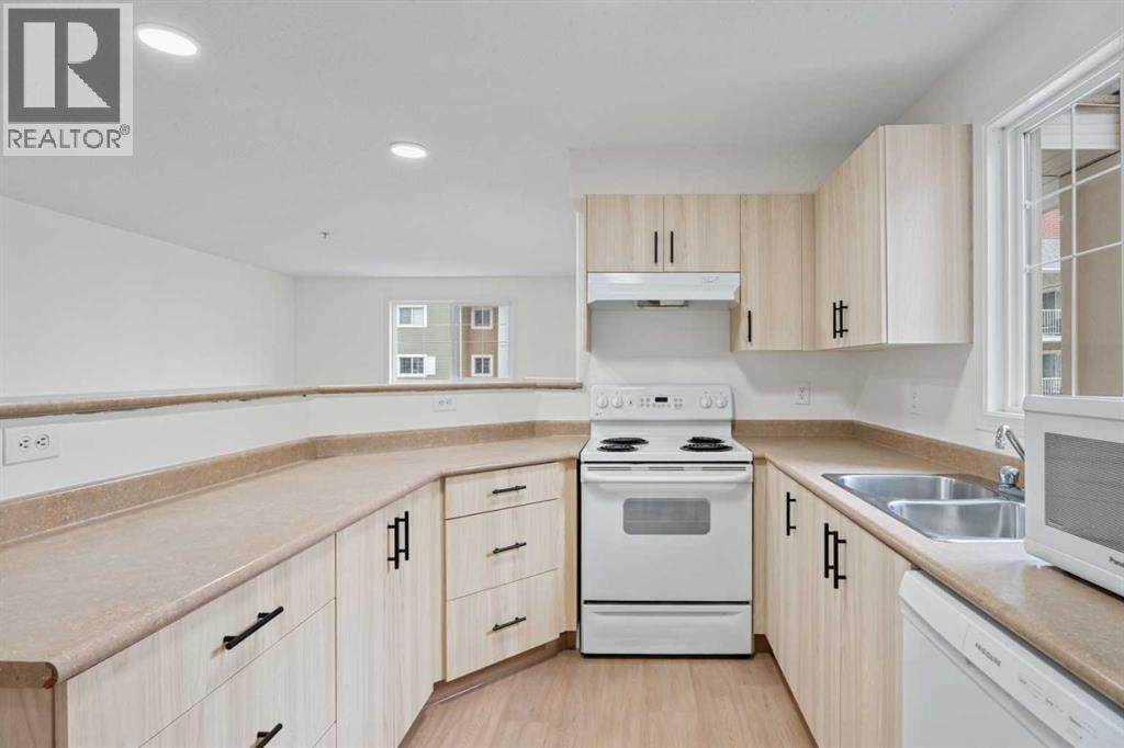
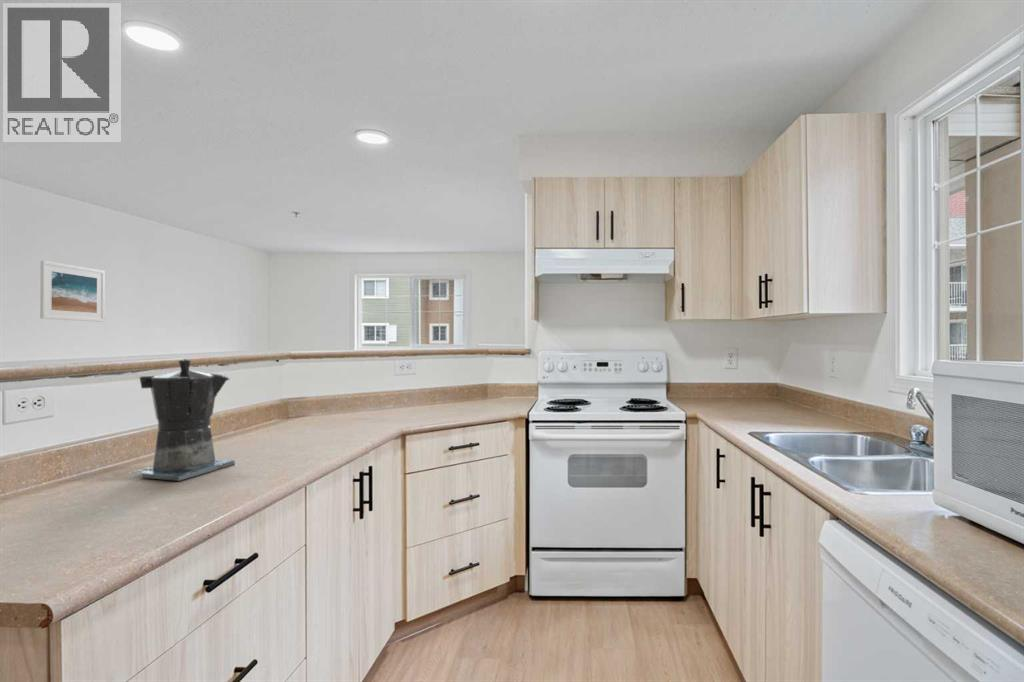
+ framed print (74, 293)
+ coffee maker (183, 414)
